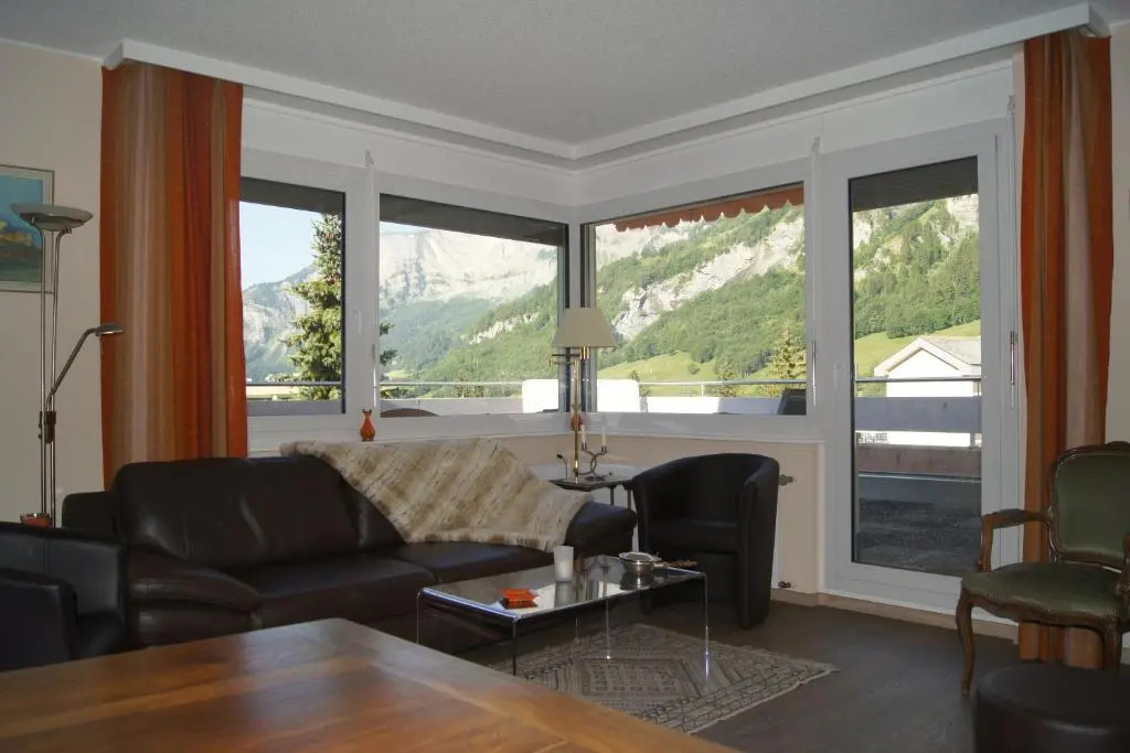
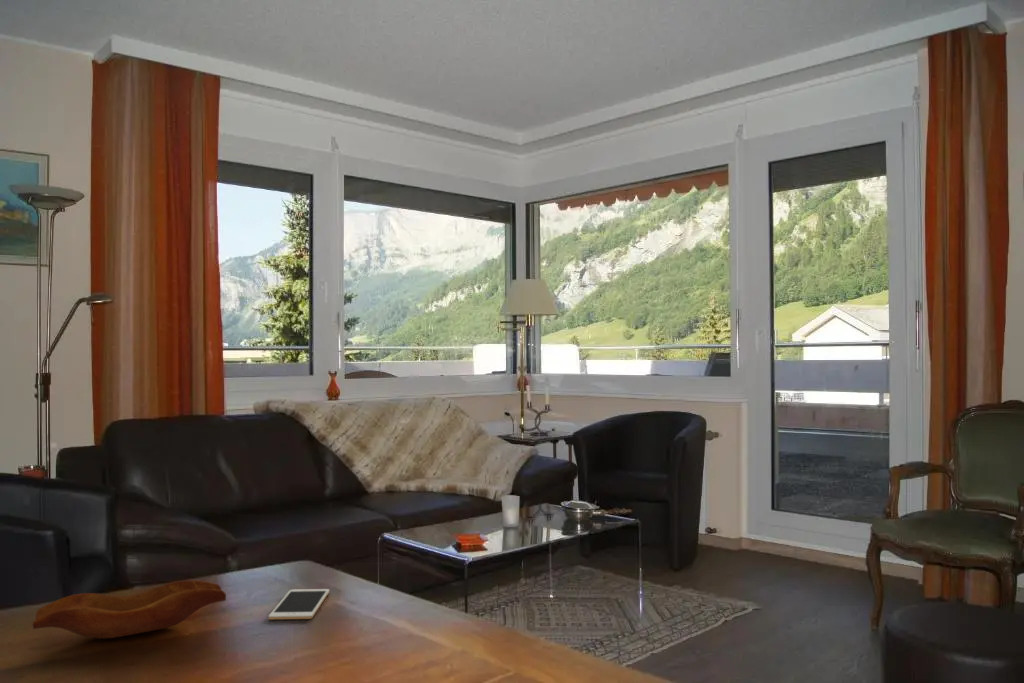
+ wooden bowl (135, 610)
+ cell phone (300, 603)
